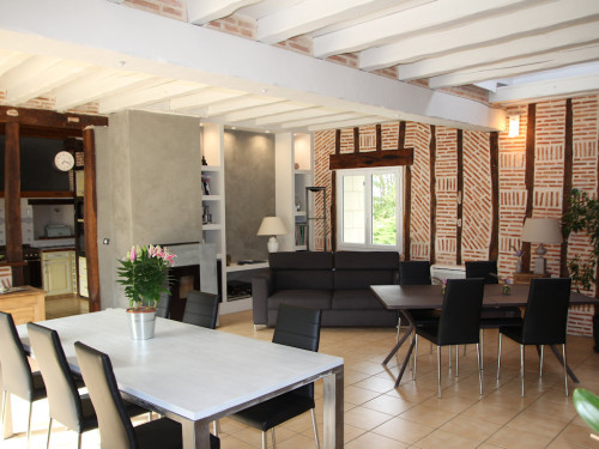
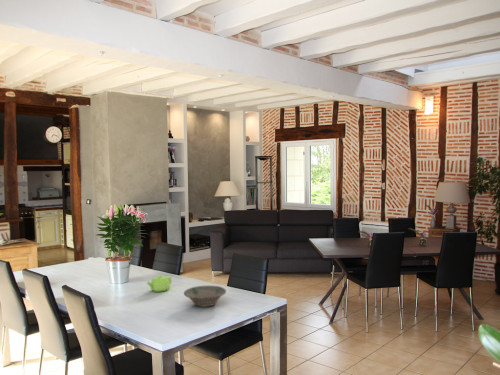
+ bowl (205, 297)
+ teapot (159, 282)
